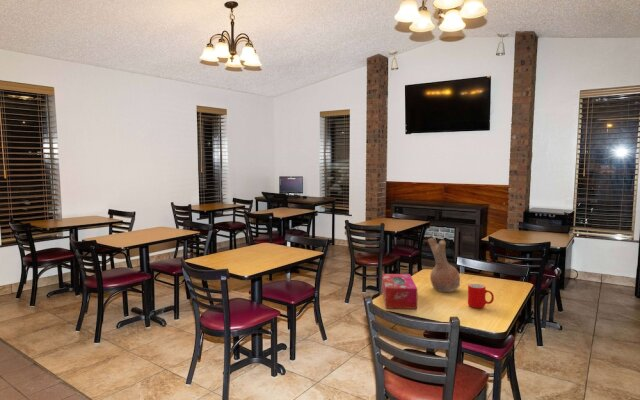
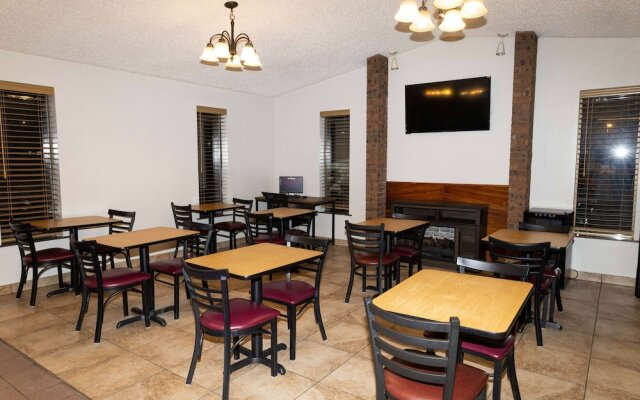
- tissue box (398, 290)
- cup (480, 296)
- vase (443, 263)
